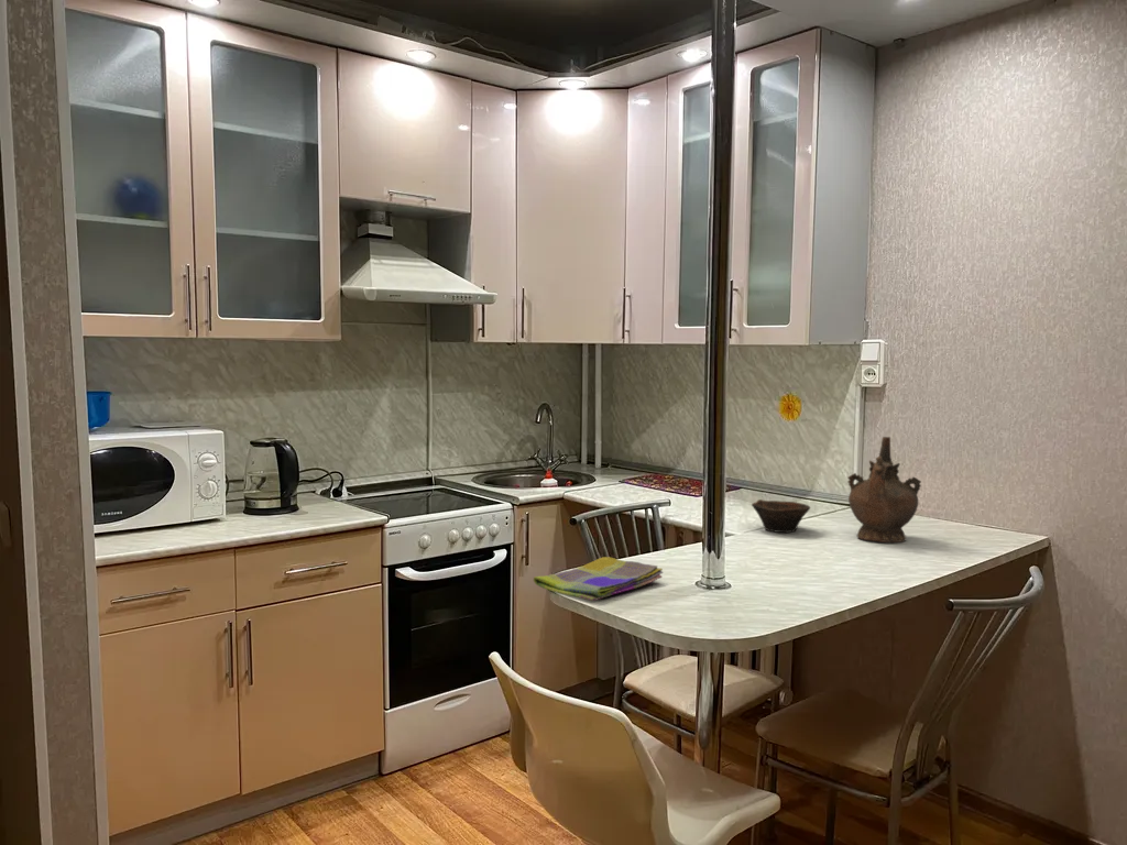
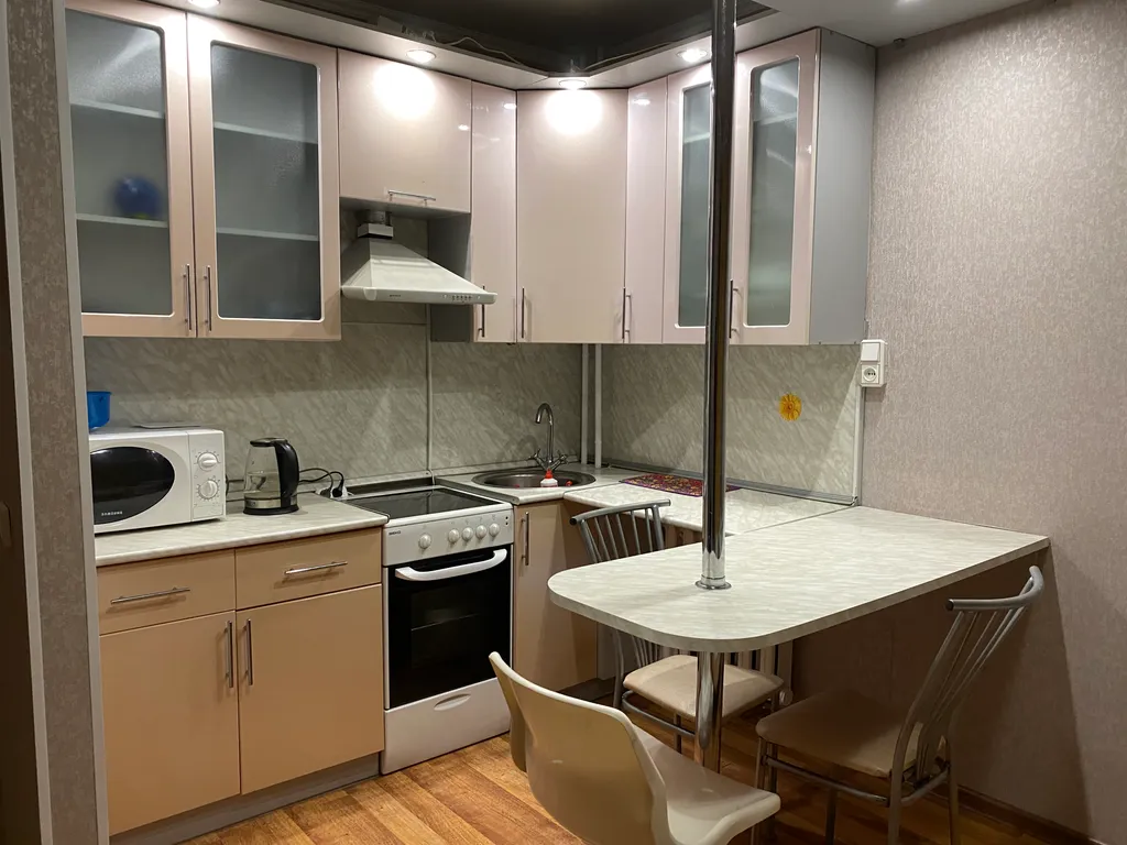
- ceremonial vessel (883, 487)
- bowl (779, 516)
- dish towel (599, 577)
